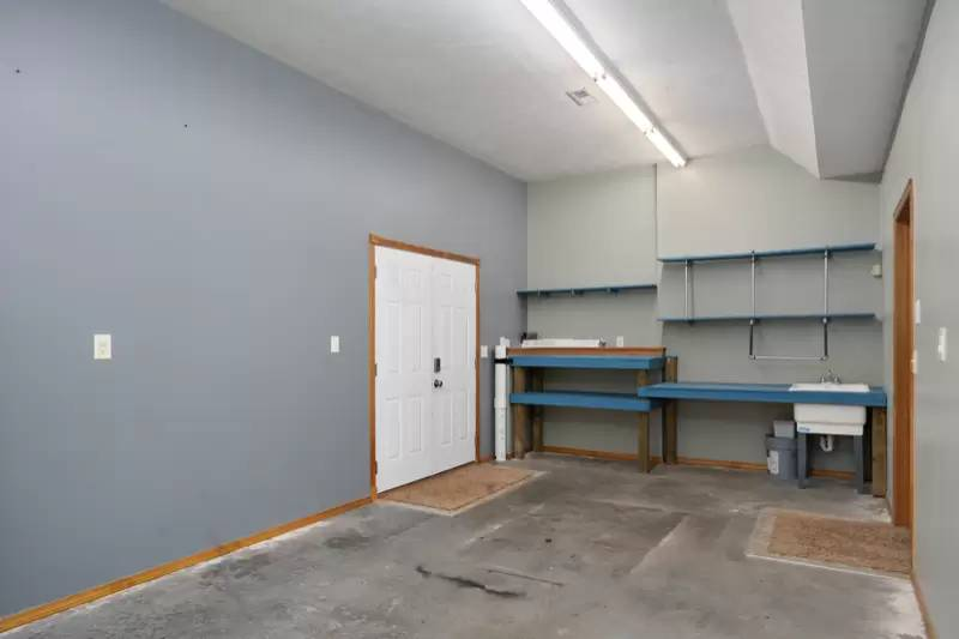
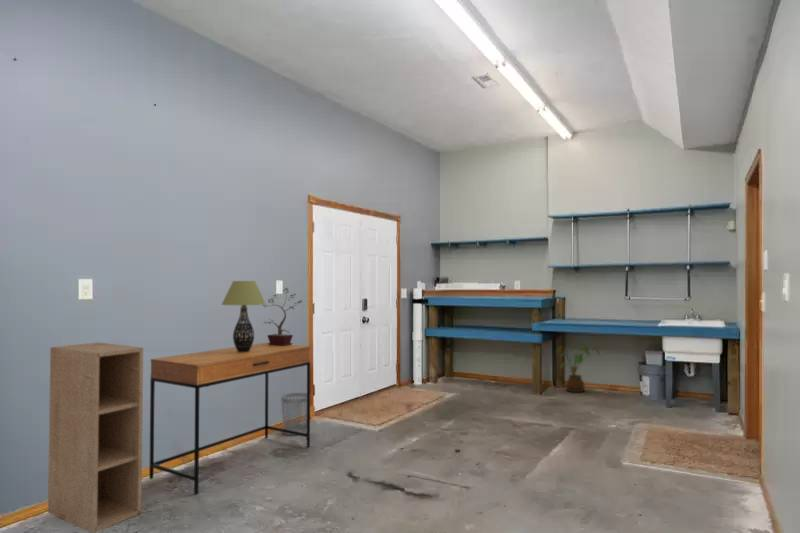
+ potted plant (284, 316)
+ desk (234, 380)
+ house plant (577, 367)
+ table lamp (243, 315)
+ wastebasket (296, 413)
+ shelving unit (95, 429)
